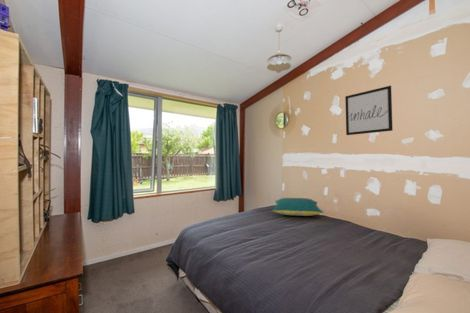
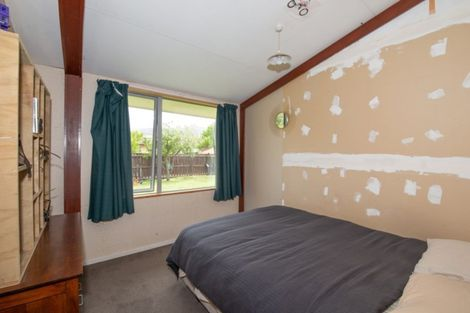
- wall art (367, 112)
- pillow (296, 206)
